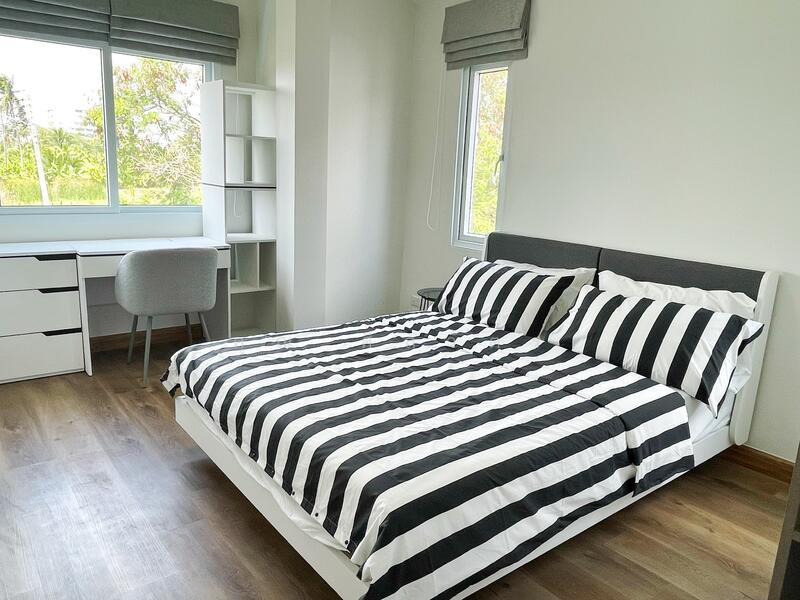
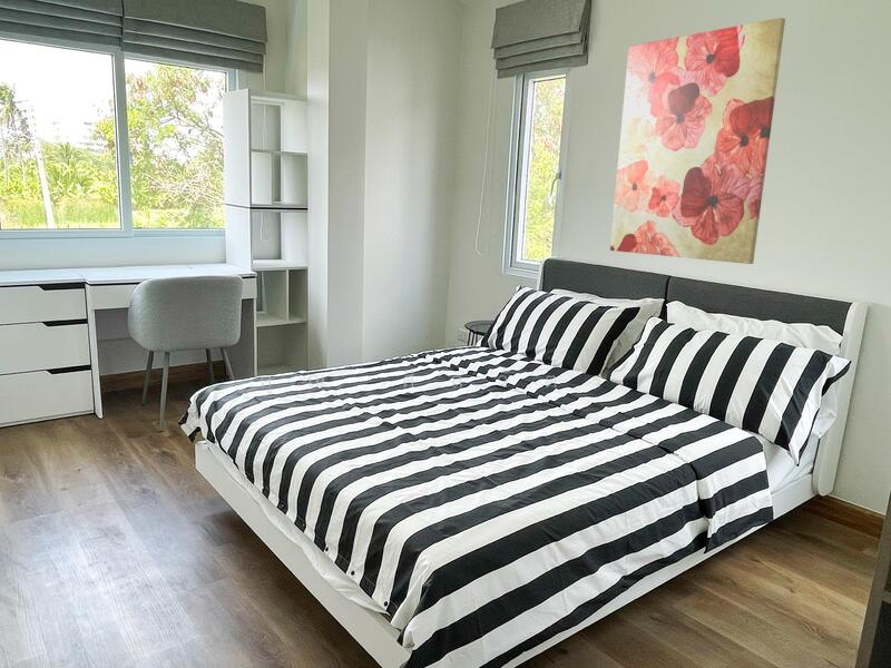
+ wall art (687, 148)
